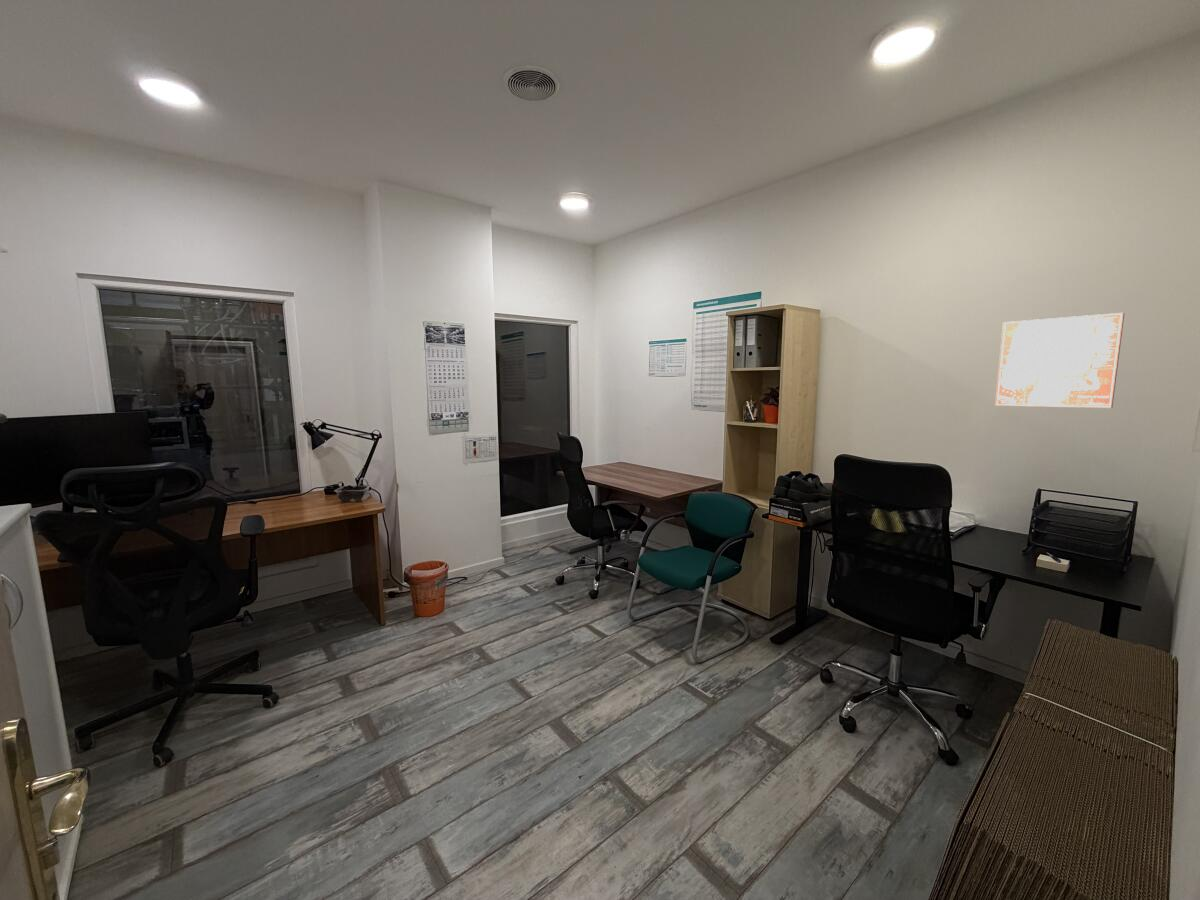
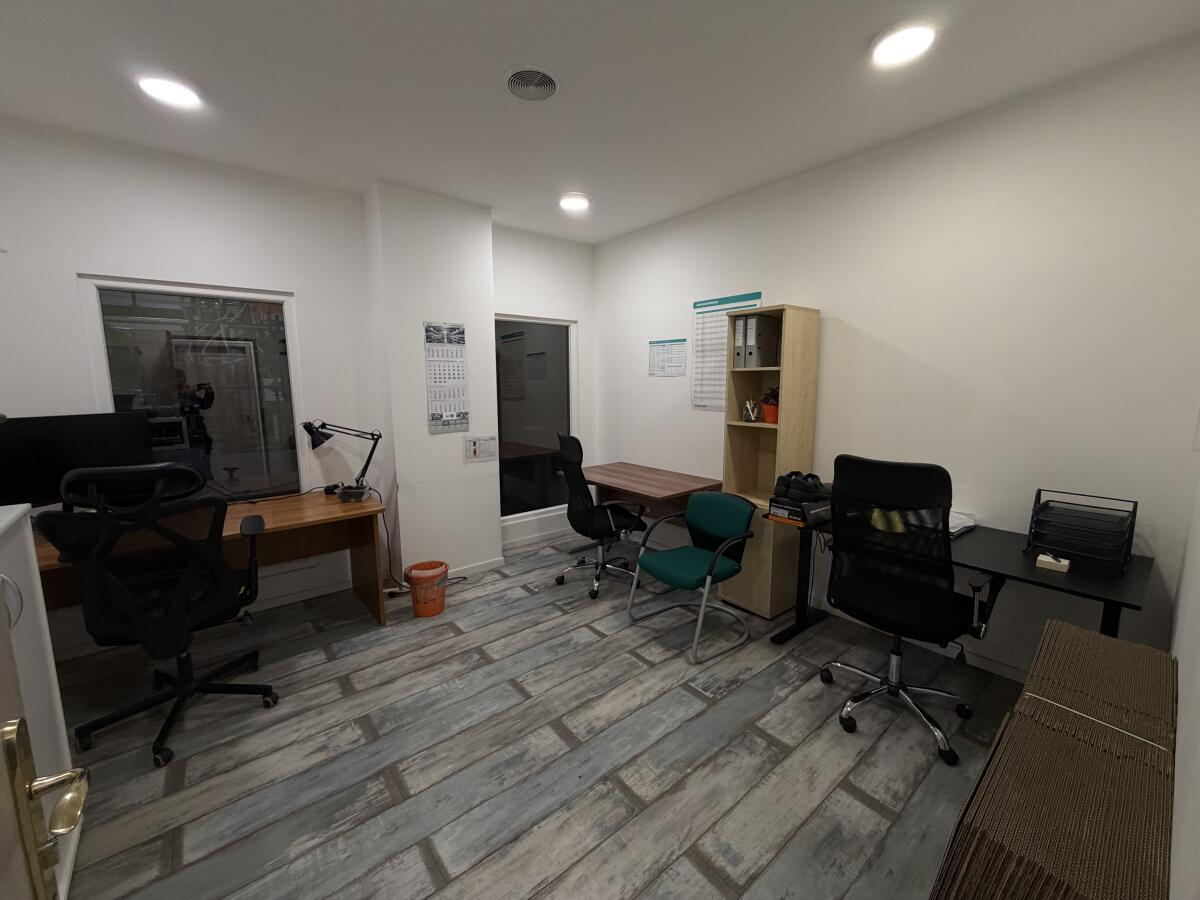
- wall art (1054, 362)
